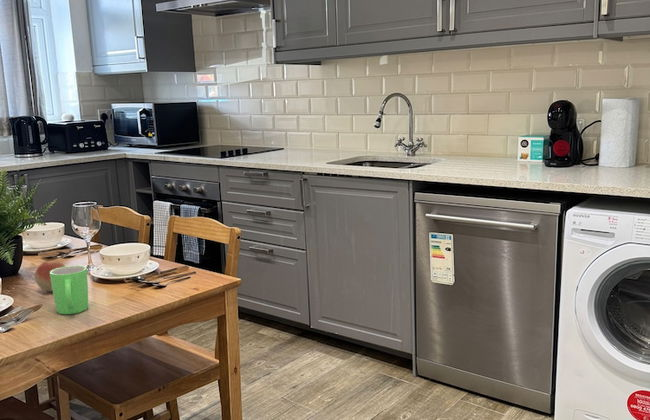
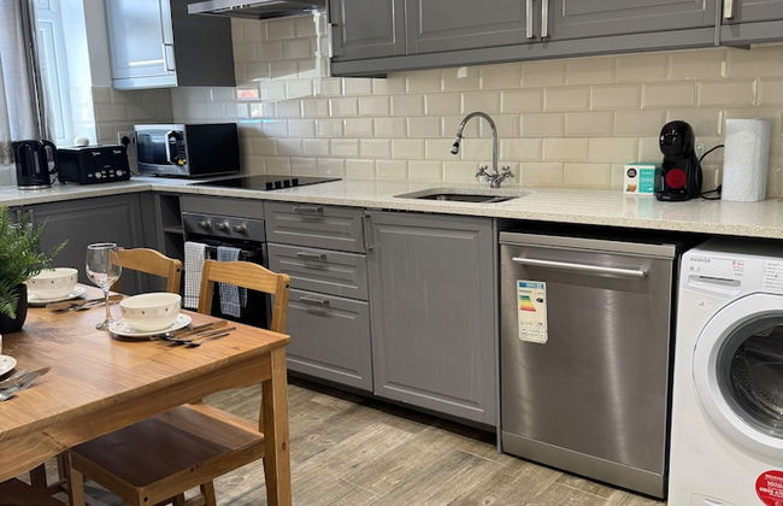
- fruit (50, 277)
- mug (70, 291)
